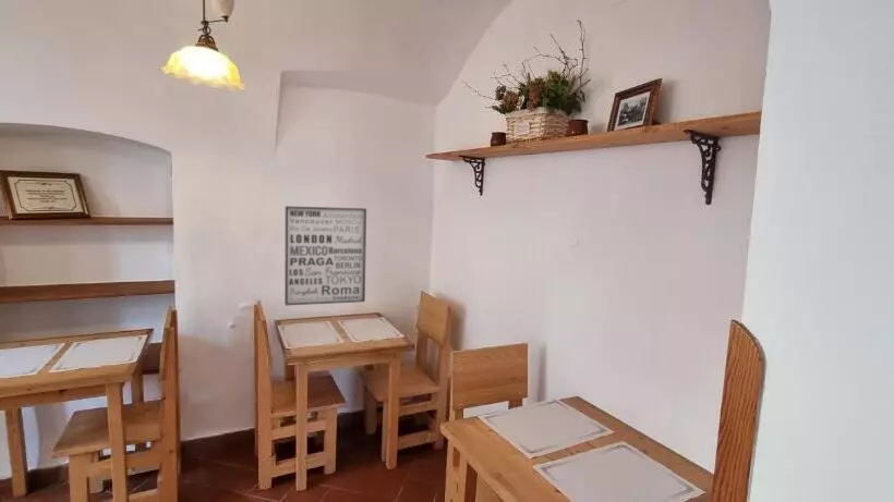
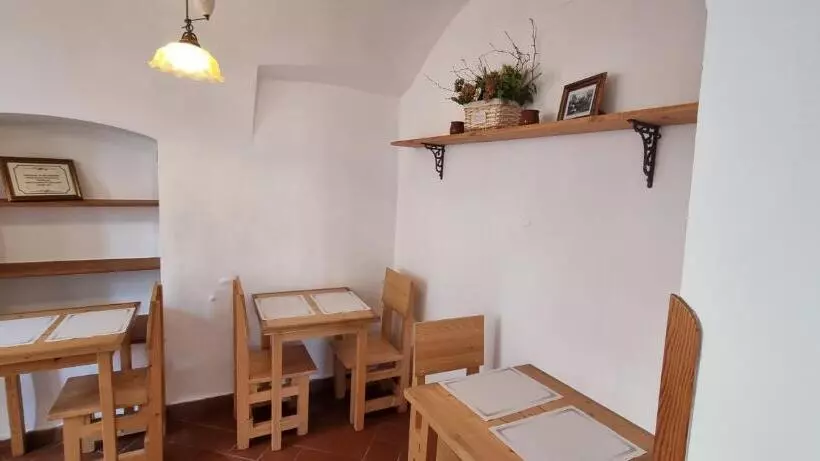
- wall art (326, 255)
